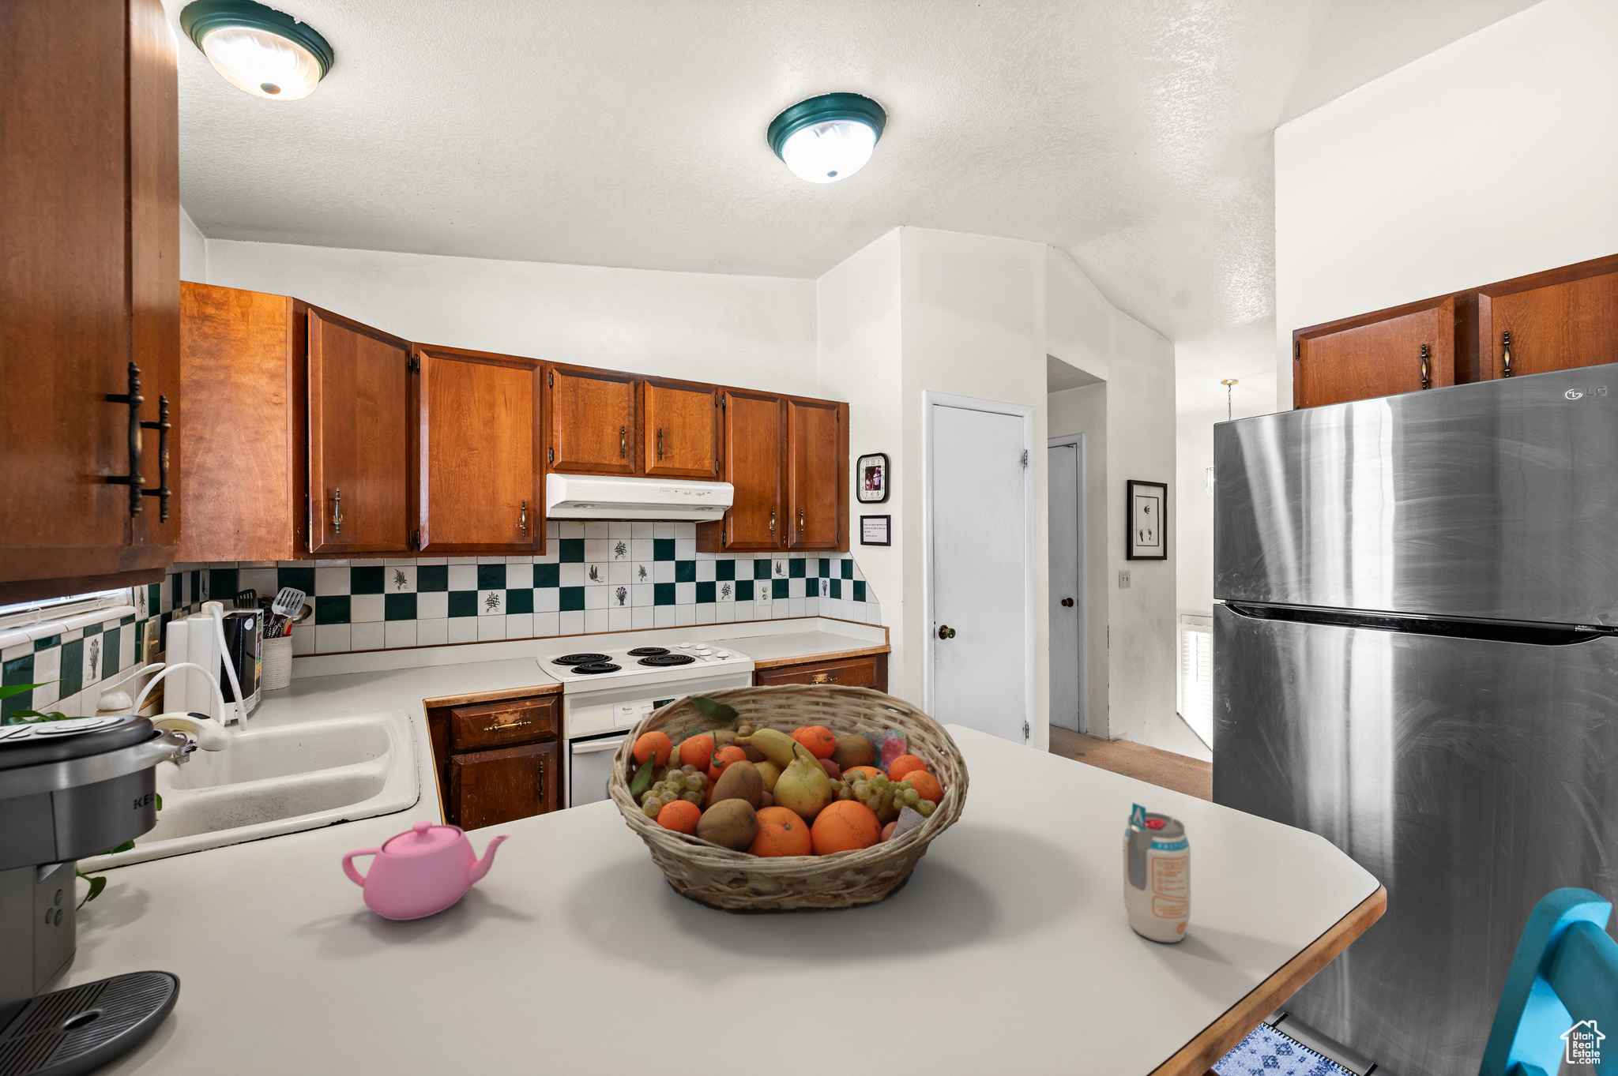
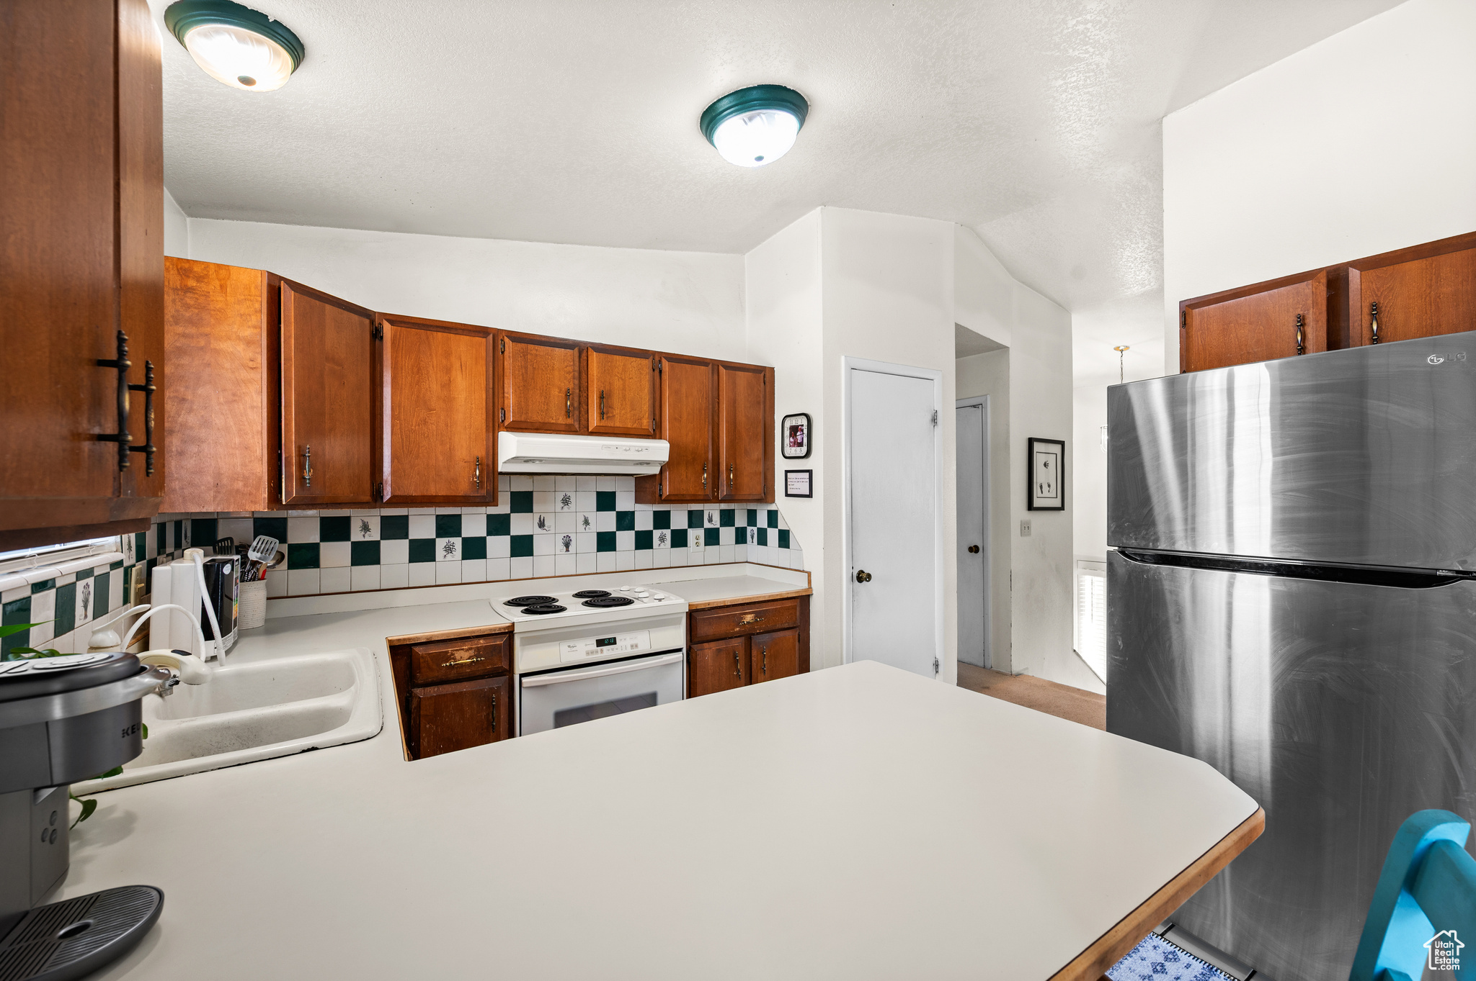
- teapot (428, 862)
- beverage can (1156, 865)
- fruit basket (788, 783)
